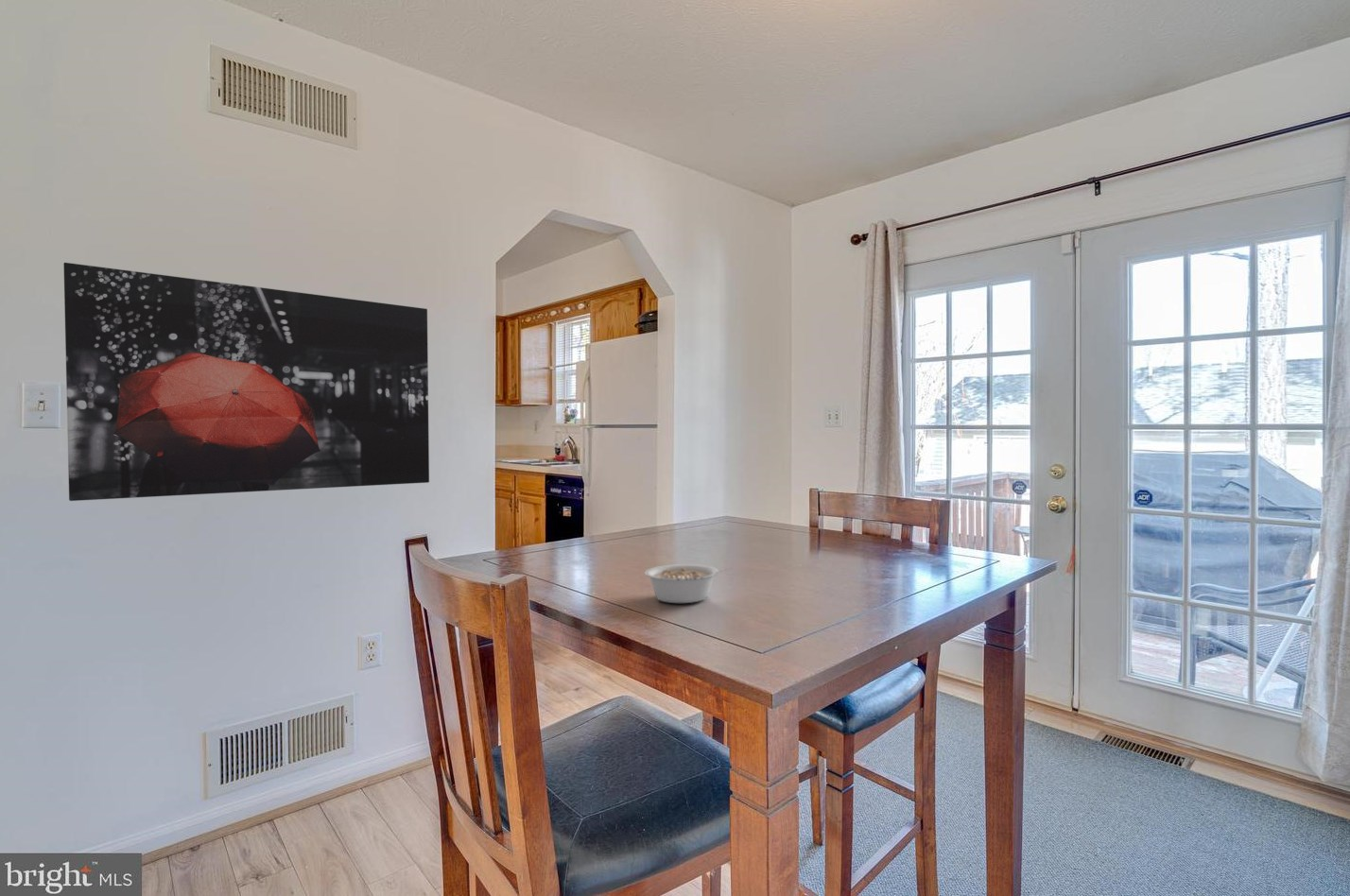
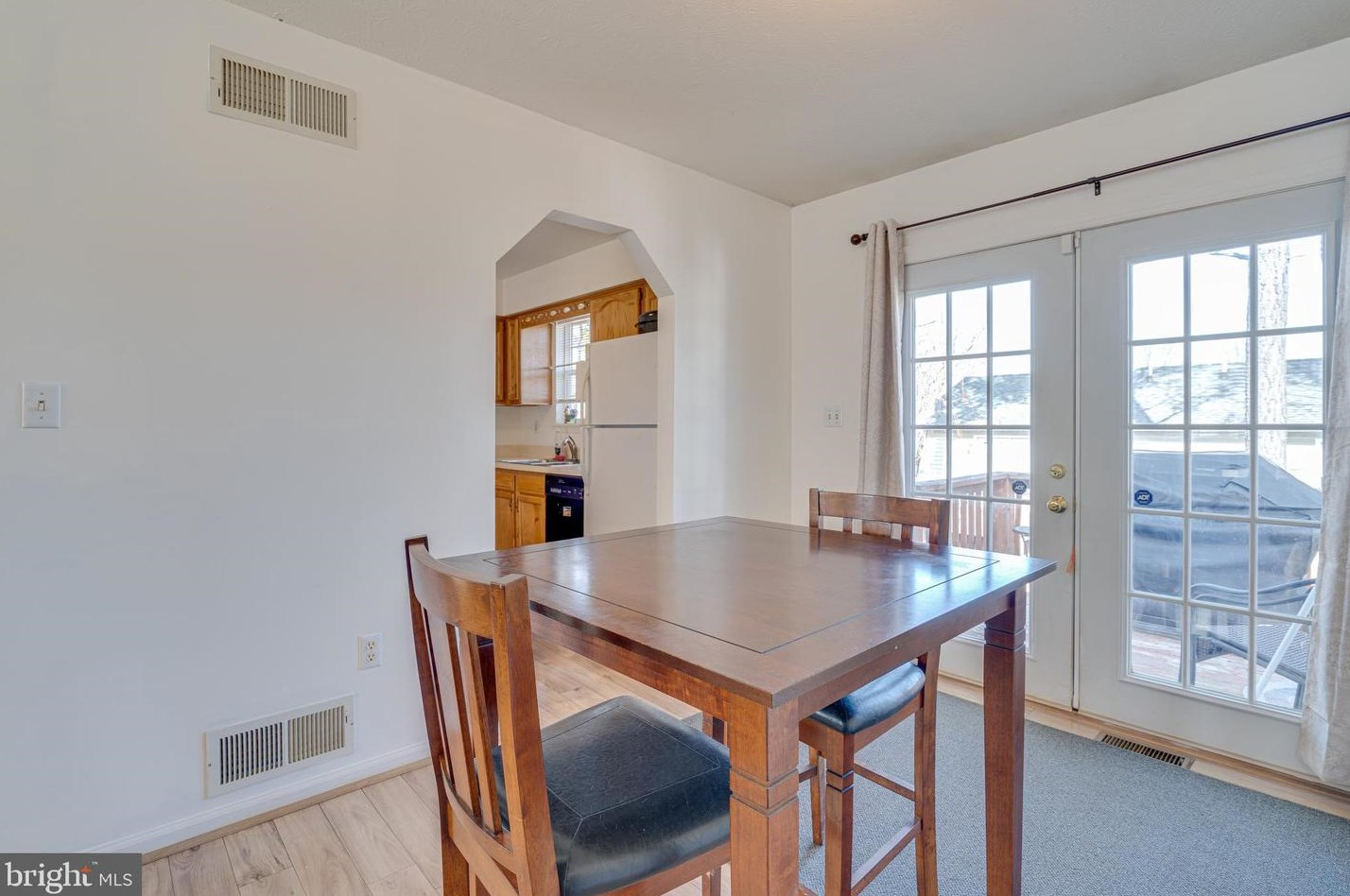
- wall art (274, 390)
- legume (684, 581)
